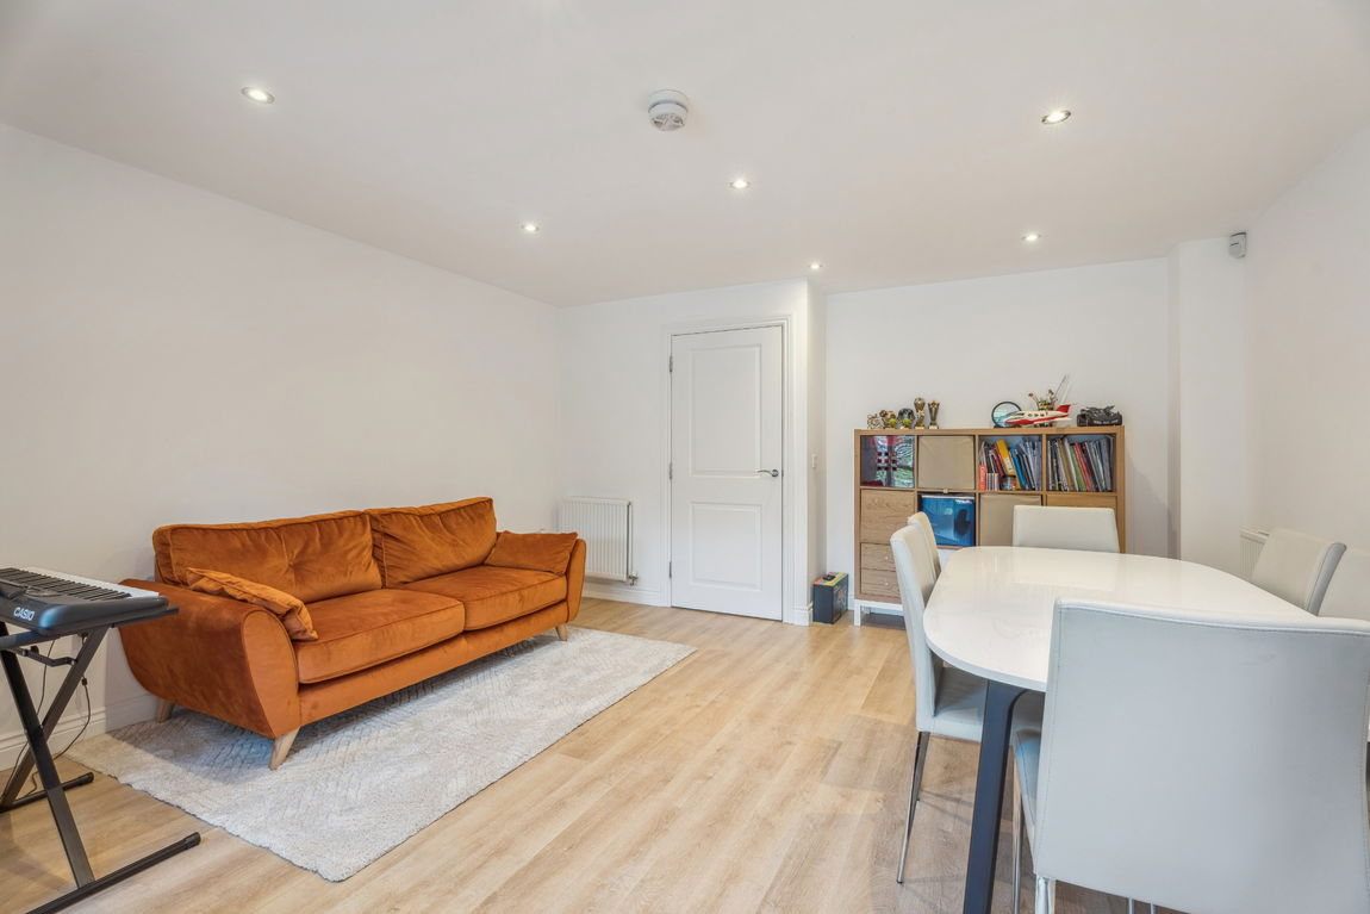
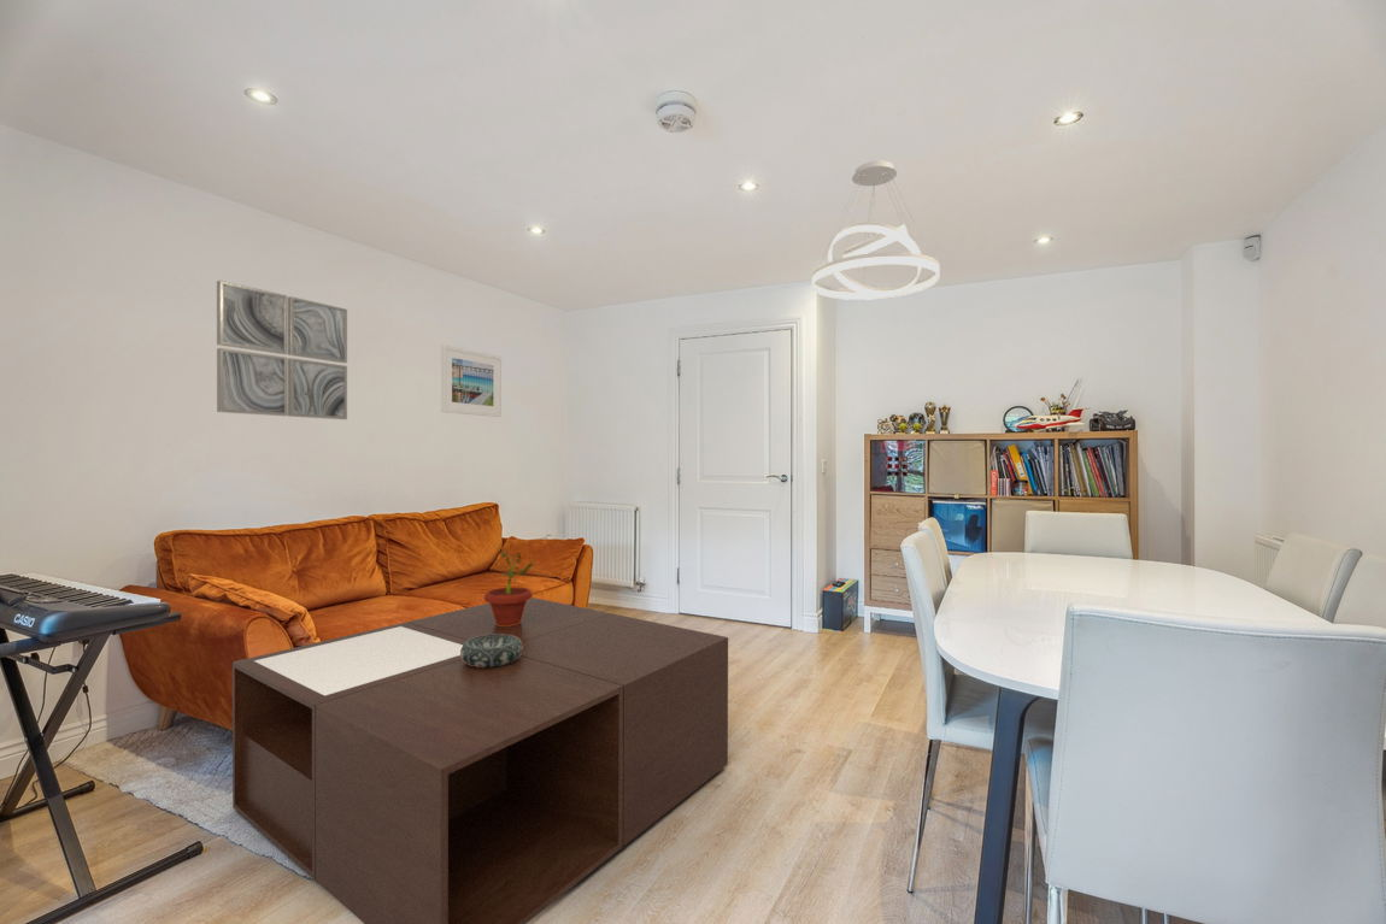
+ potted plant (509, 587)
+ pendant light (874, 229)
+ coffee table (497, 718)
+ wall art (288, 354)
+ decorative bowl (492, 652)
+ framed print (472, 382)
